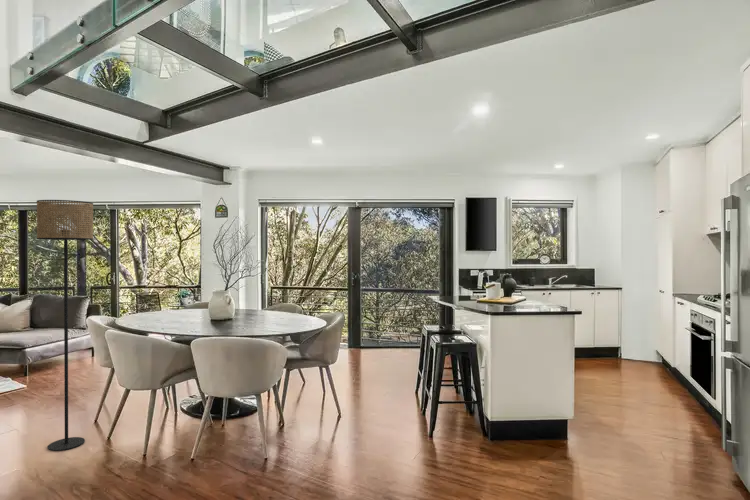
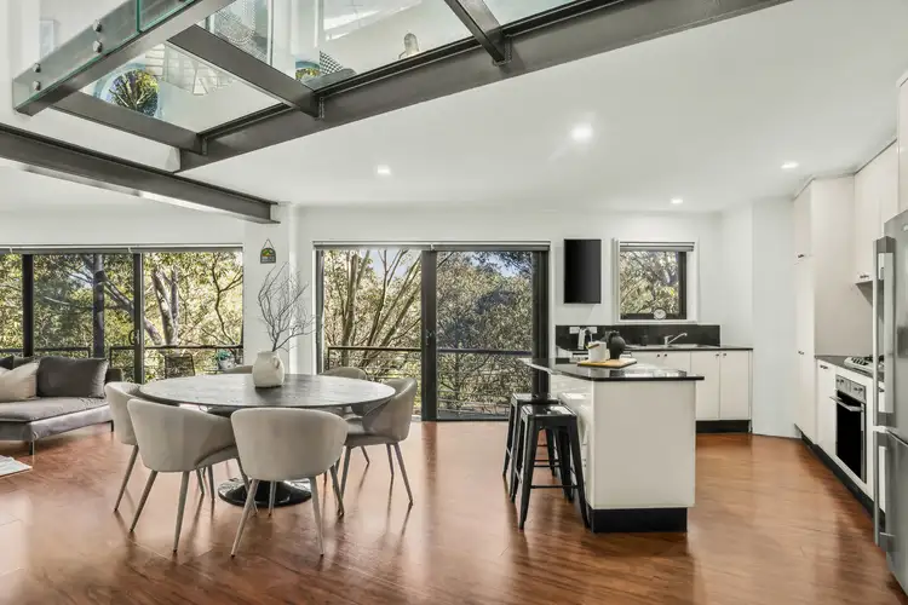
- floor lamp (66, 323)
